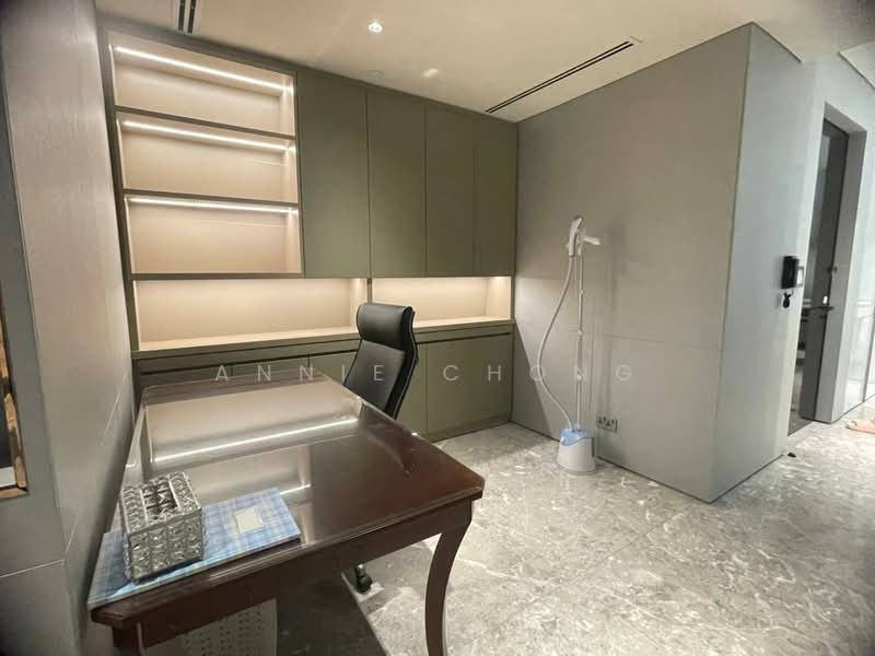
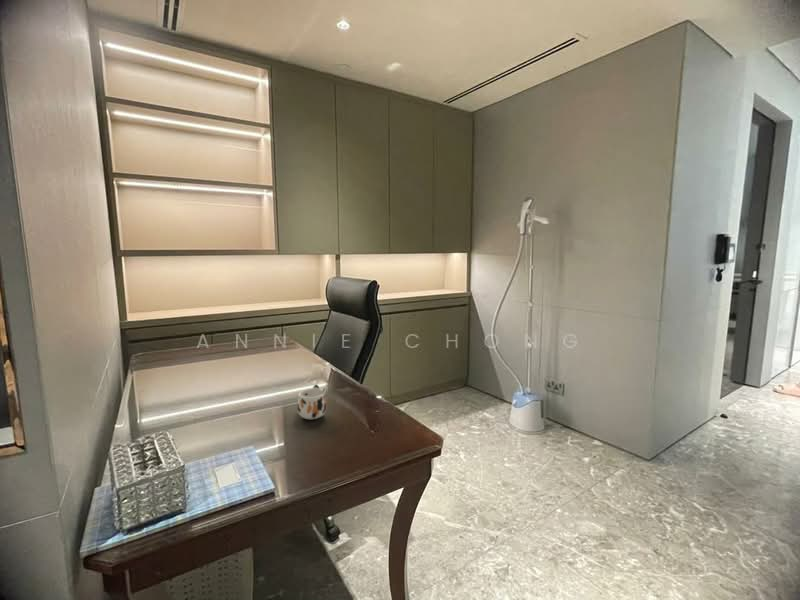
+ mug (310, 401)
